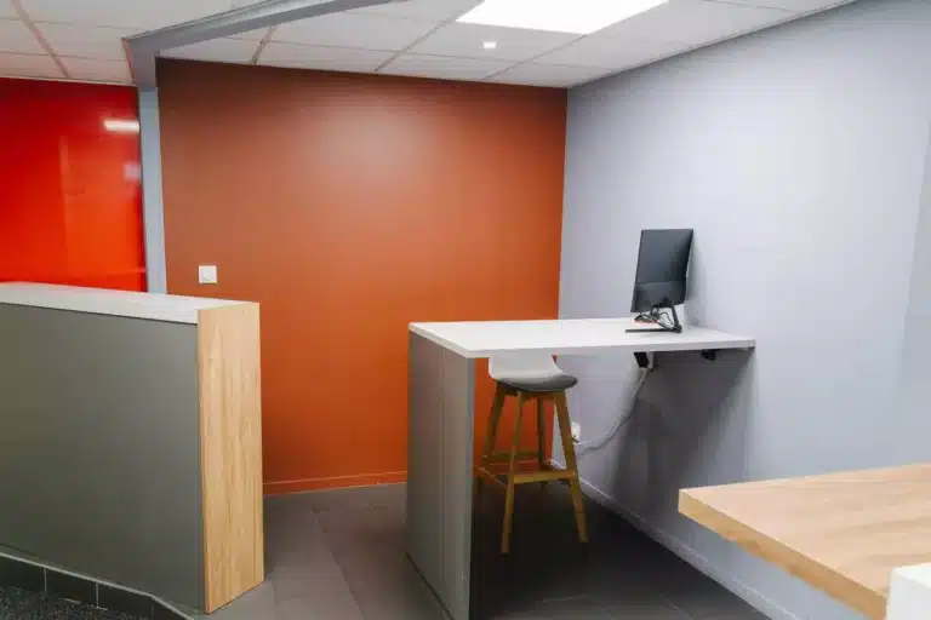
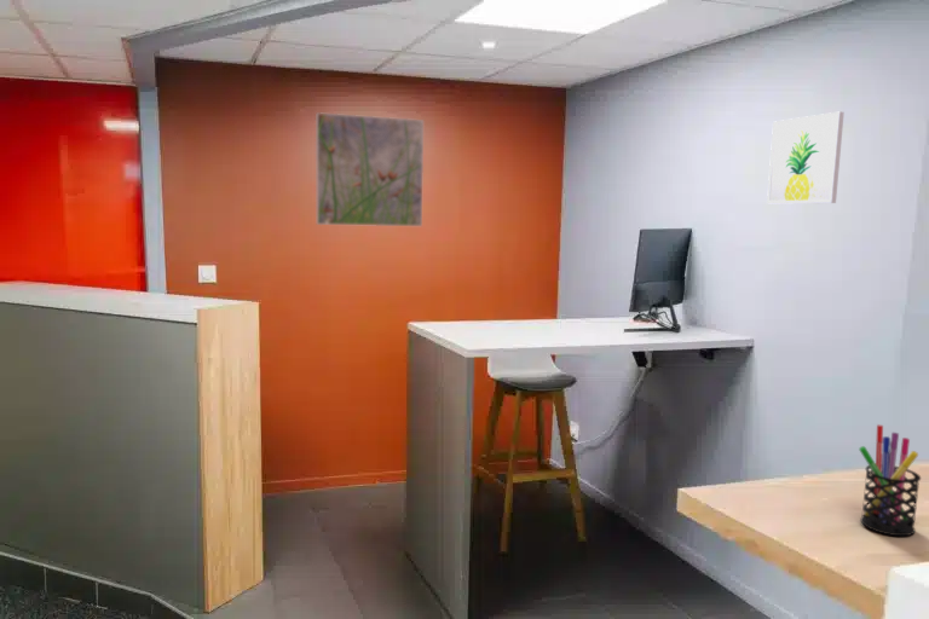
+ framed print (370, 170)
+ pen holder (884, 478)
+ wall art (802, 160)
